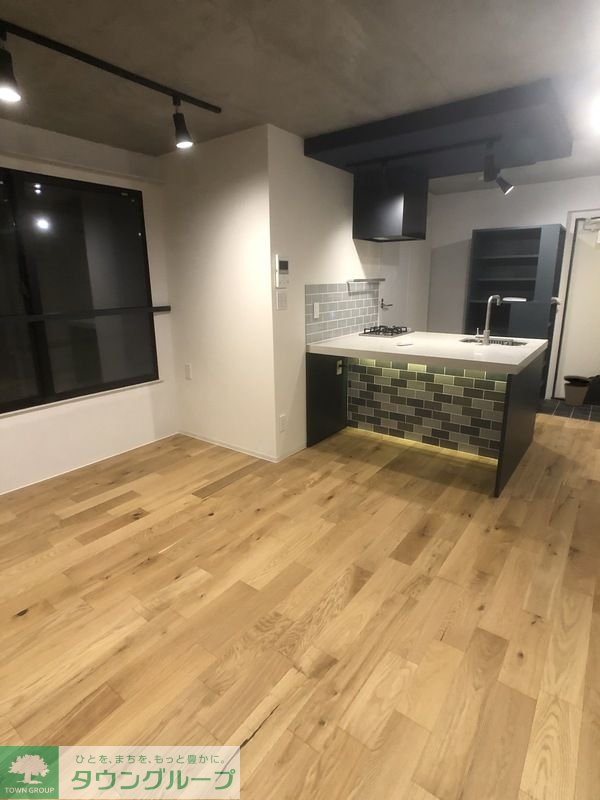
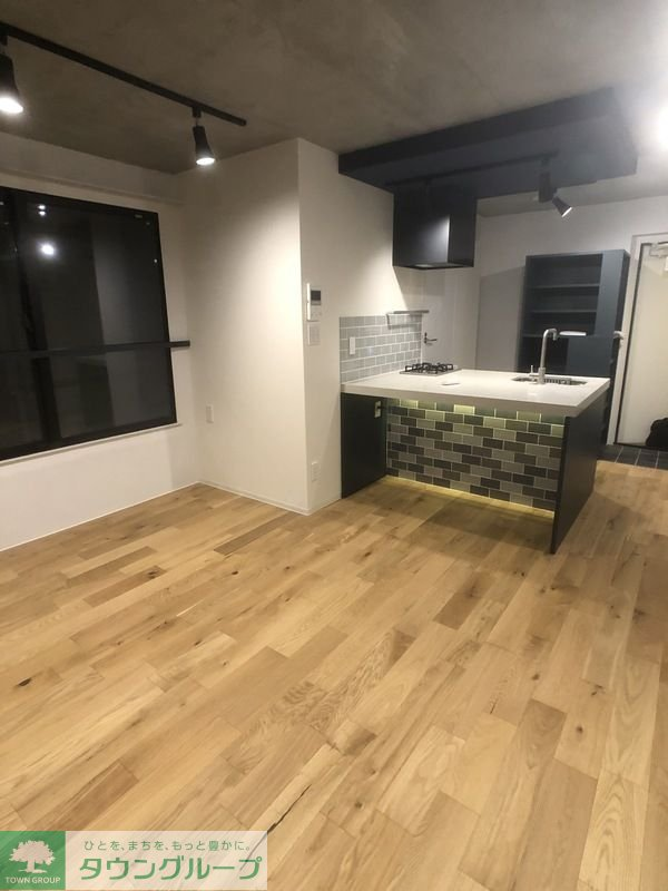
- trash can (575, 389)
